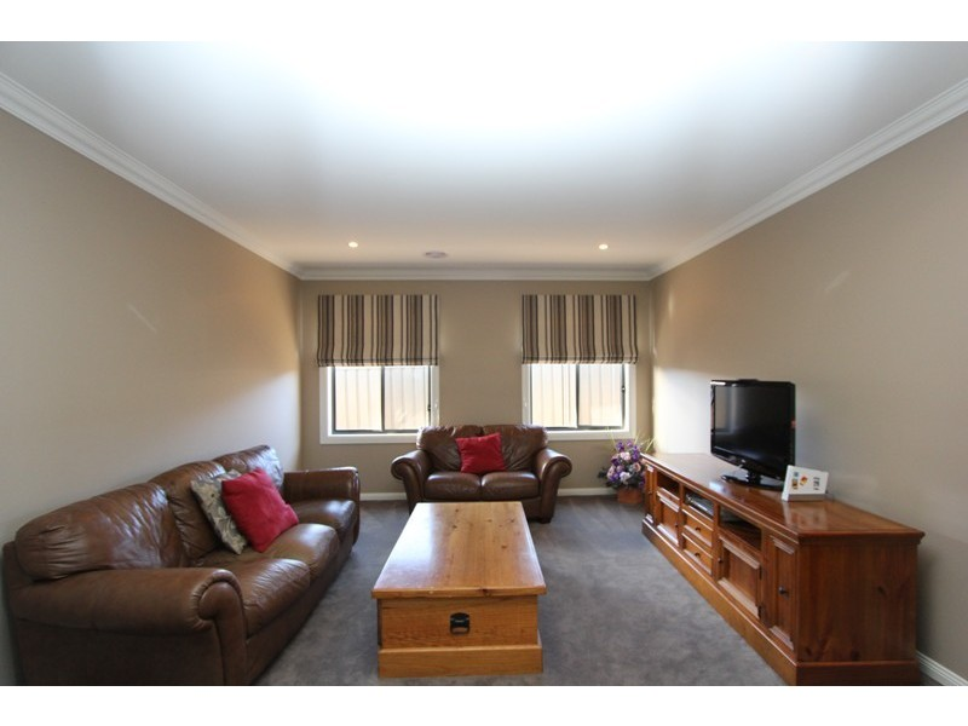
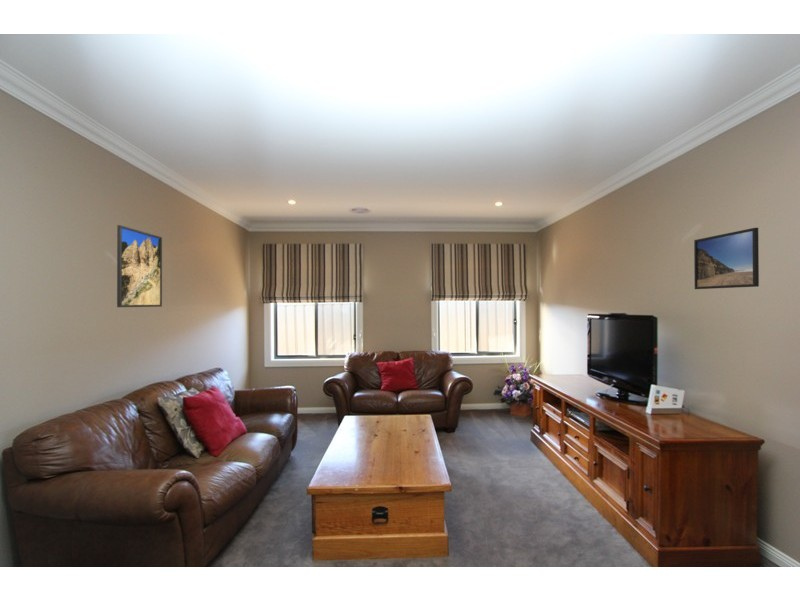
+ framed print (723, 261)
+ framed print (141, 269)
